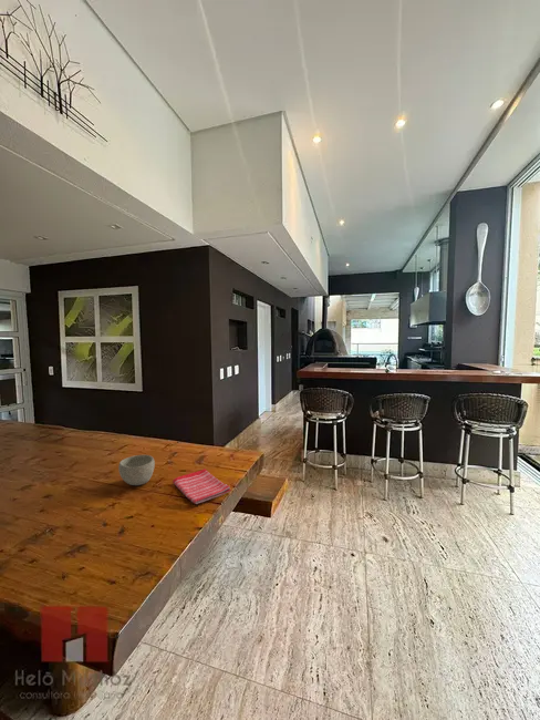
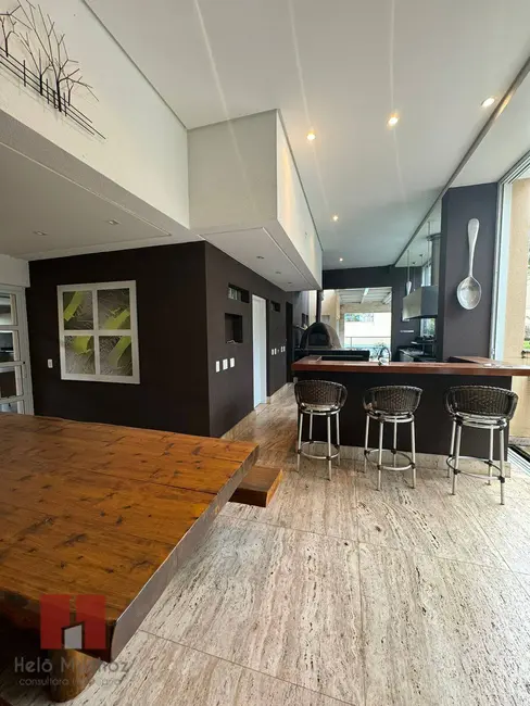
- bowl (137, 471)
- dish towel (200, 484)
